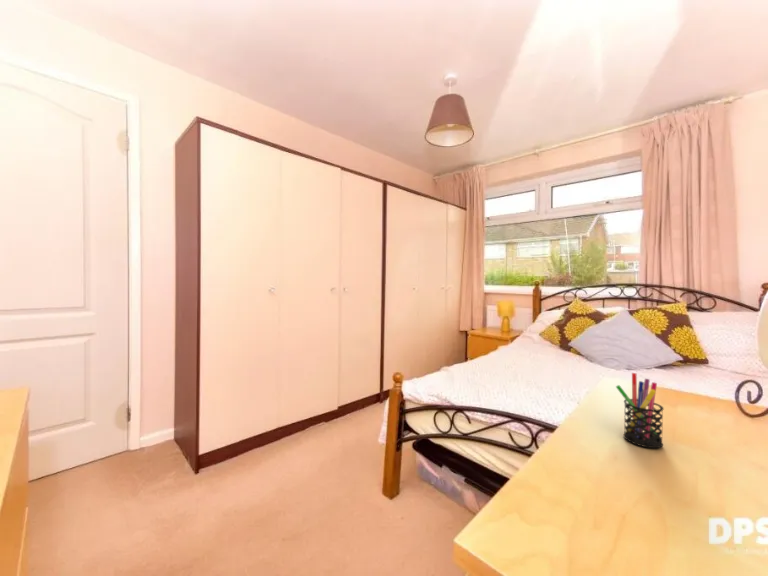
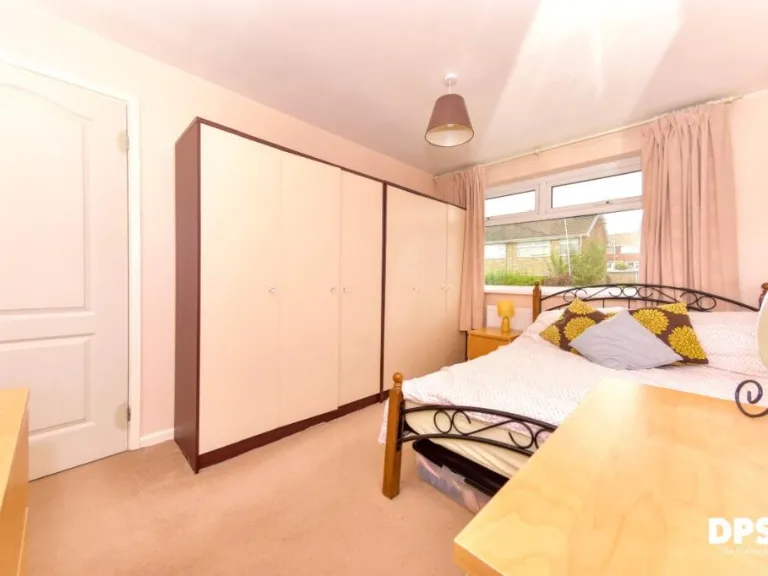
- pen holder (637, 408)
